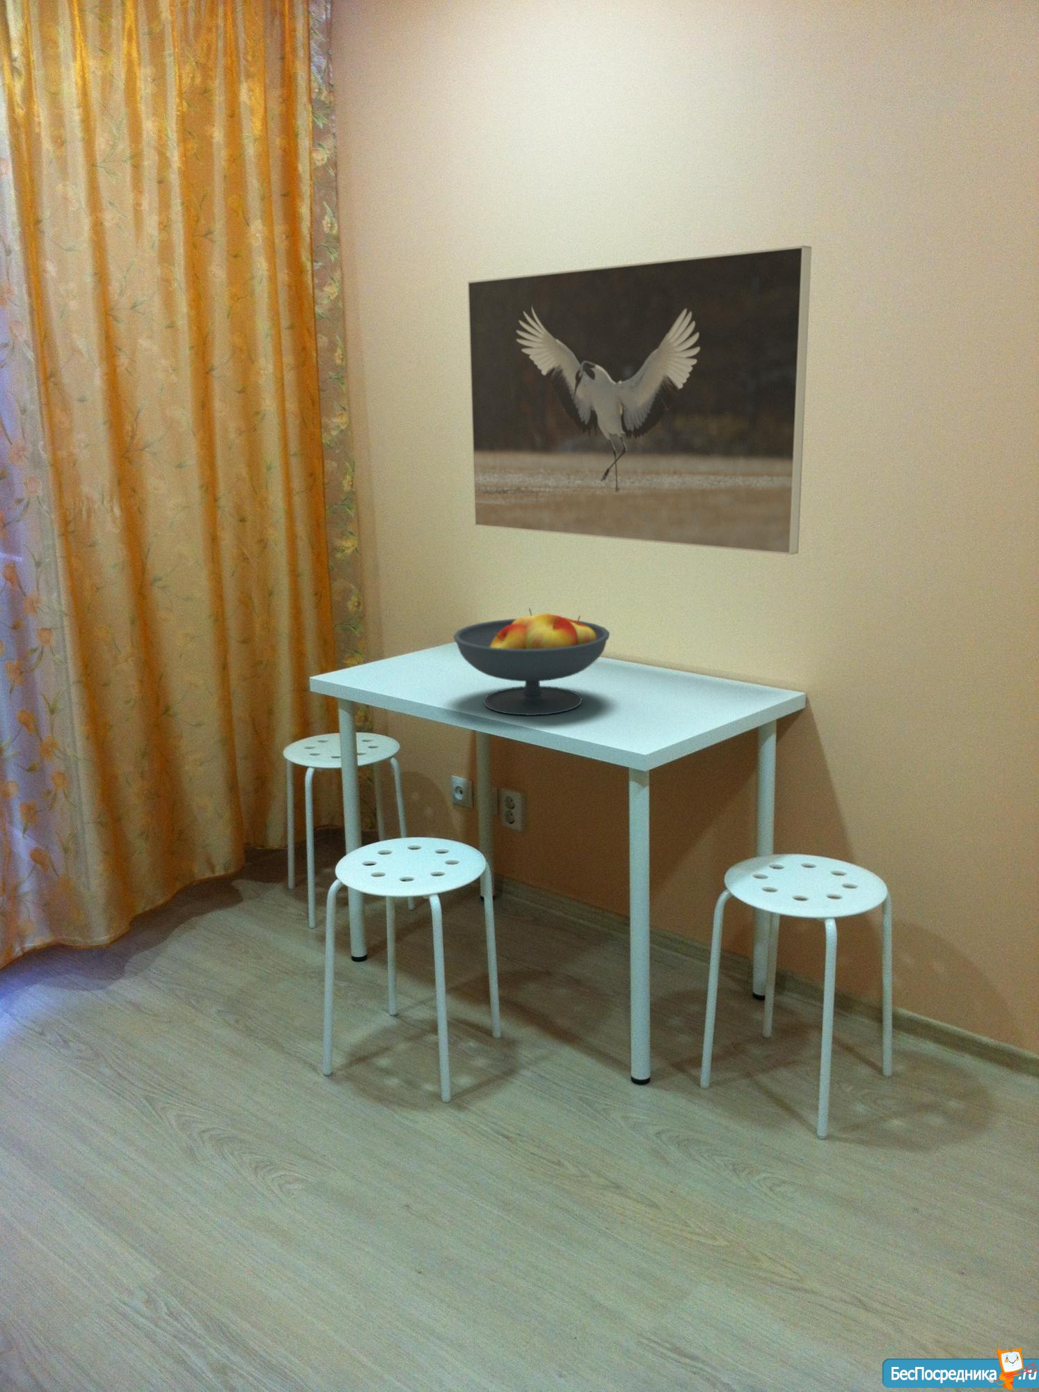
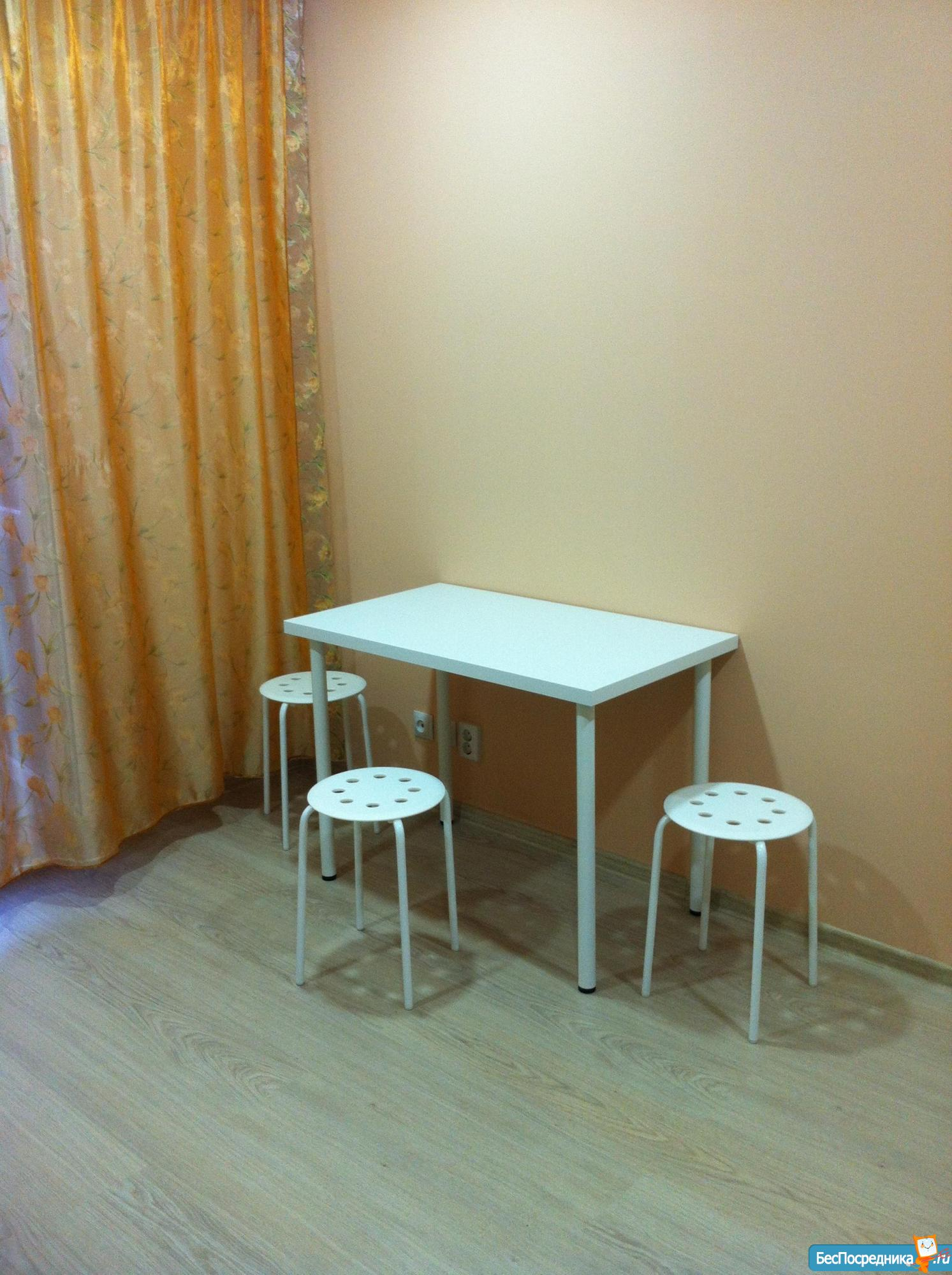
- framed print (619, 406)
- fruit bowl (532, 655)
